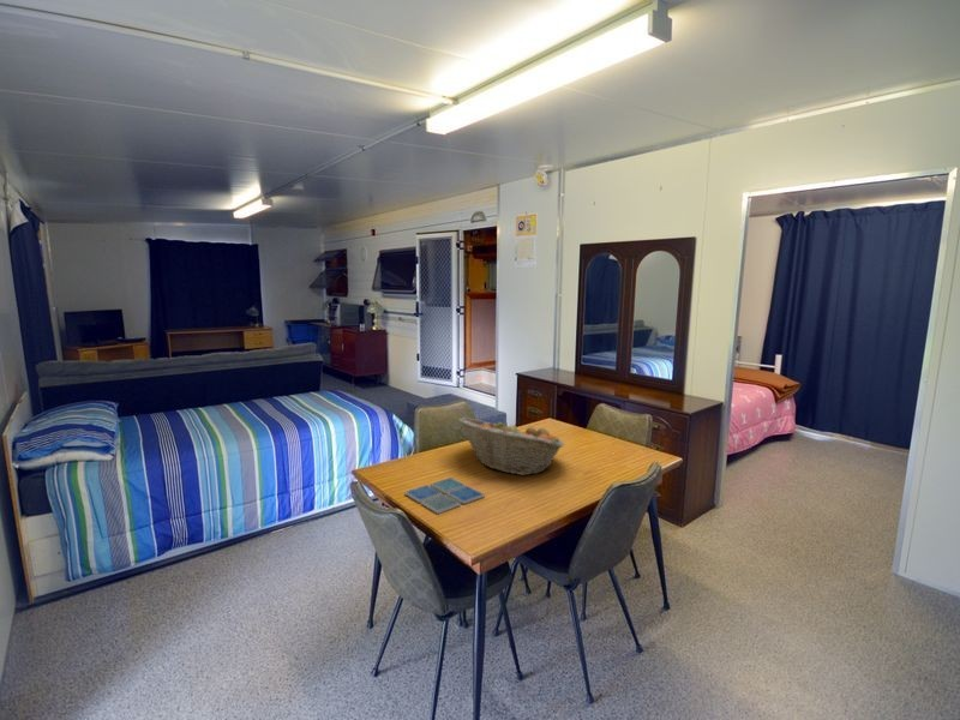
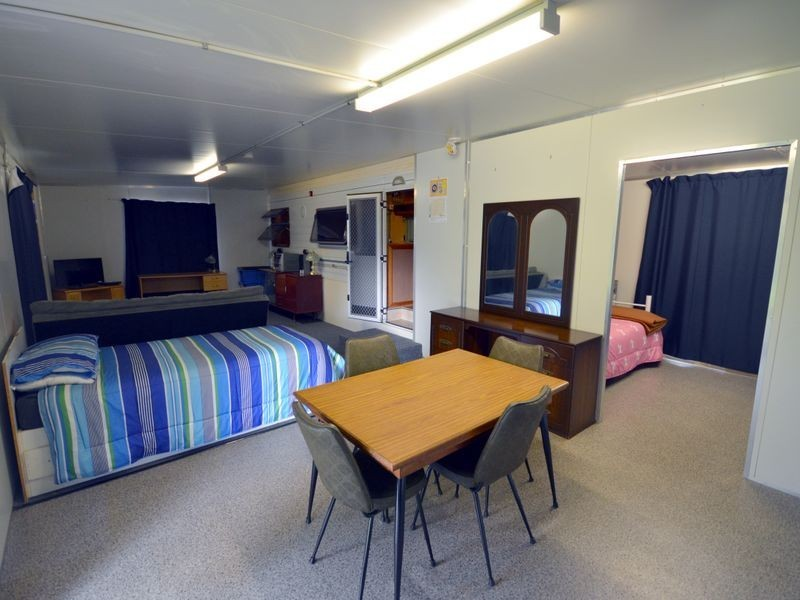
- fruit basket (509, 439)
- drink coaster (444, 493)
